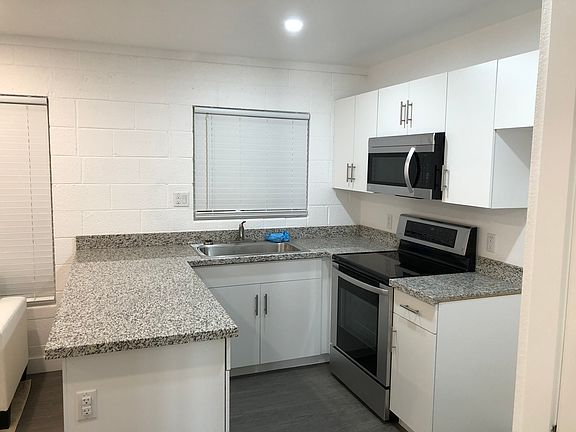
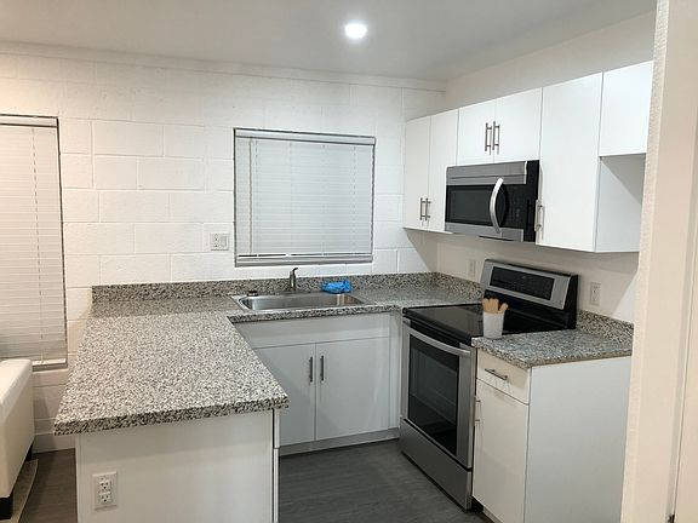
+ utensil holder (492, 317)
